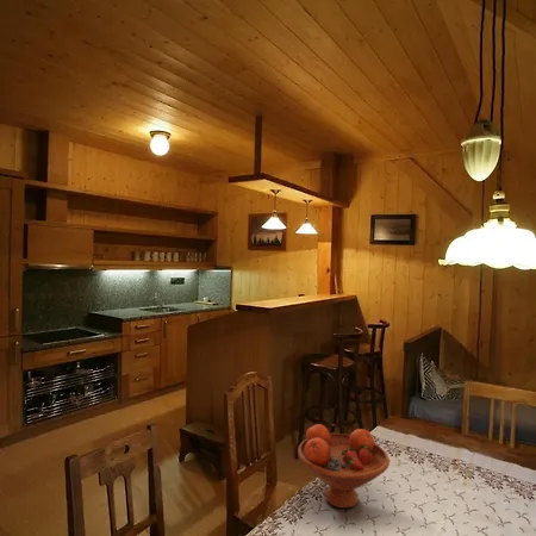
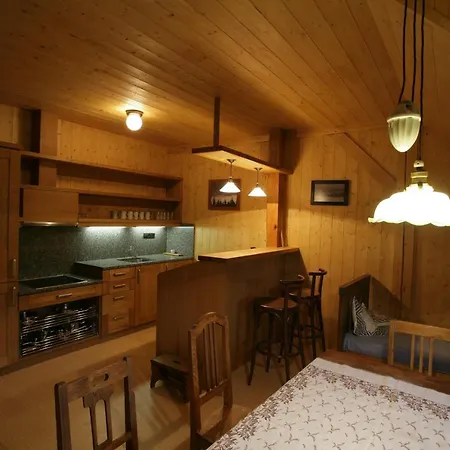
- fruit bowl (342, 466)
